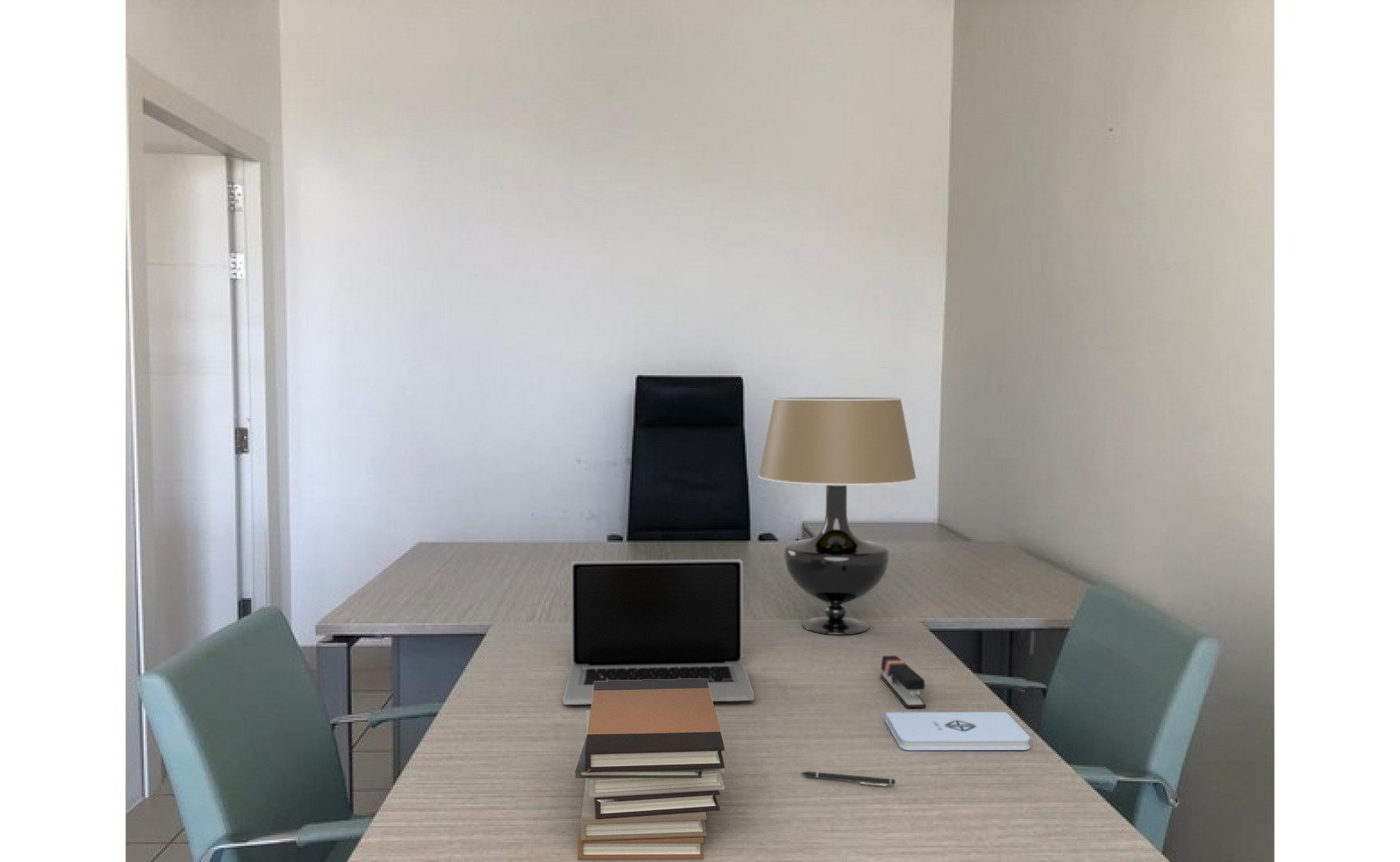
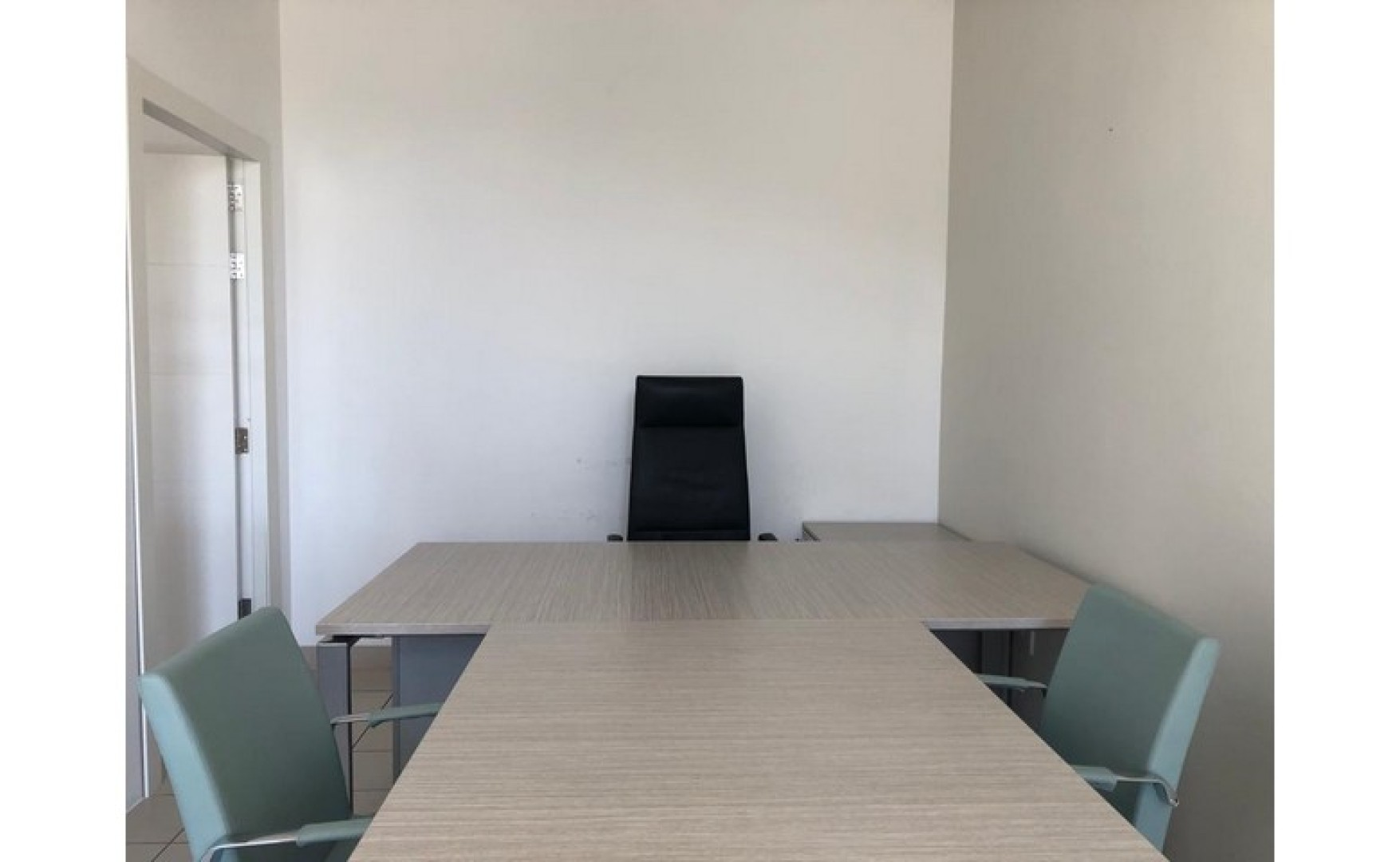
- book stack (649, 761)
- pen (846, 777)
- stapler (901, 678)
- table lamp (836, 512)
- laptop (658, 628)
- notepad (956, 730)
